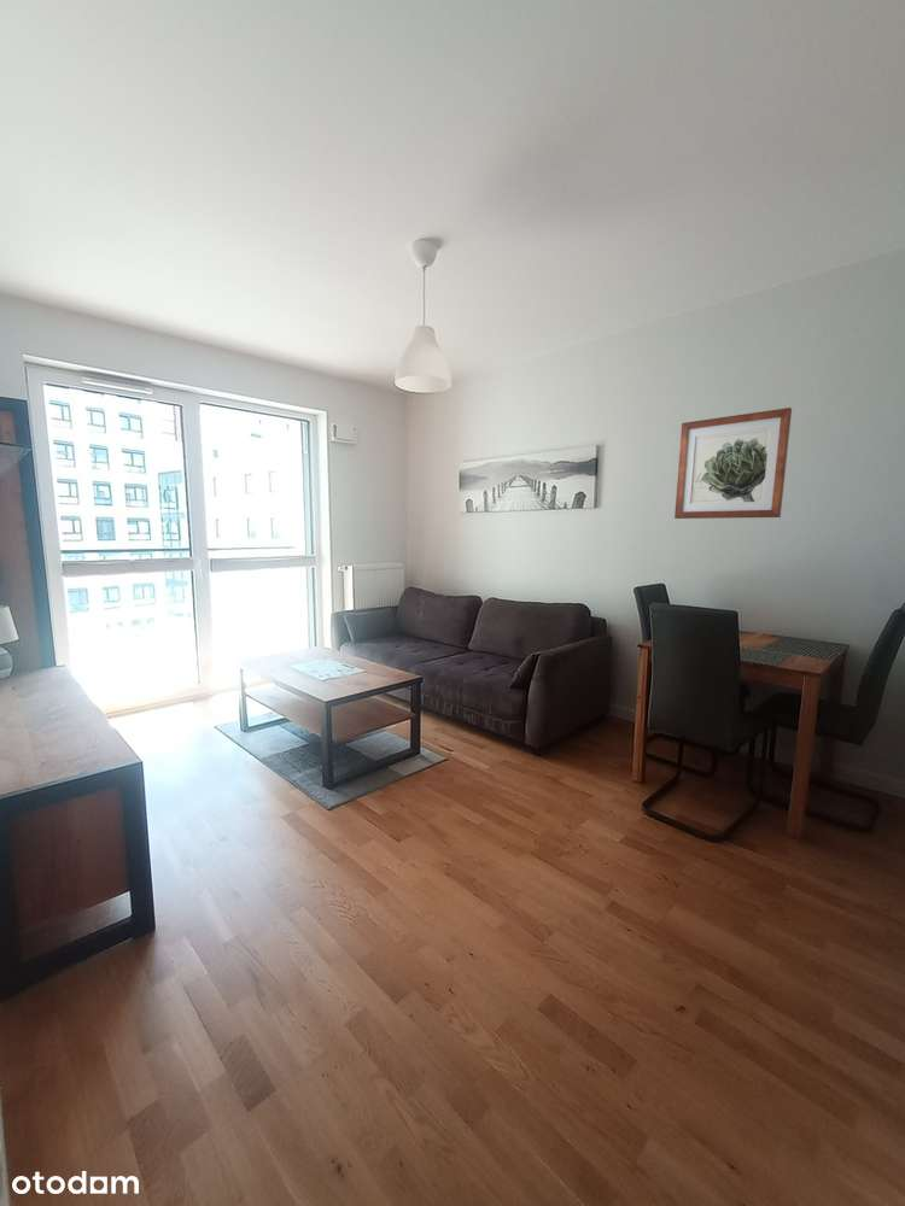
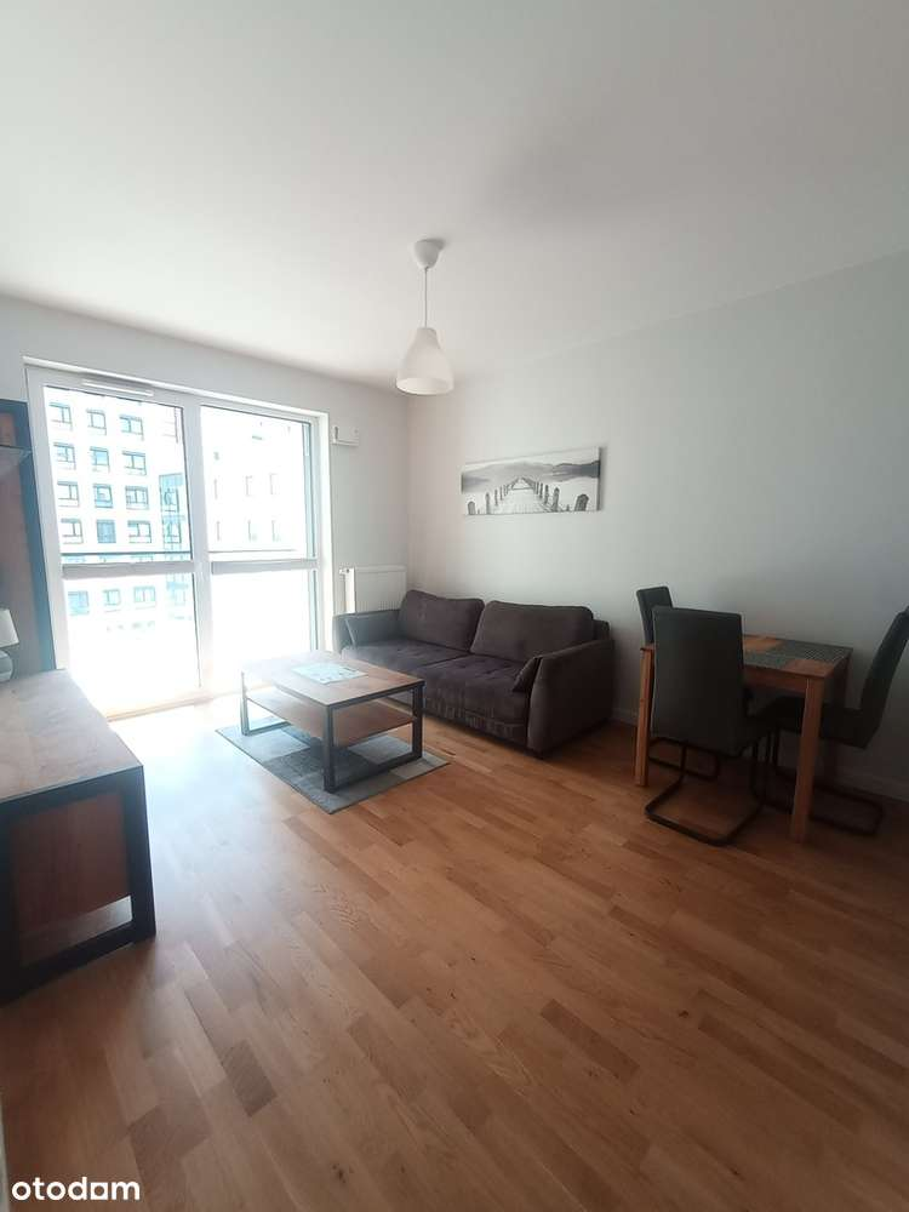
- wall art (728, 467)
